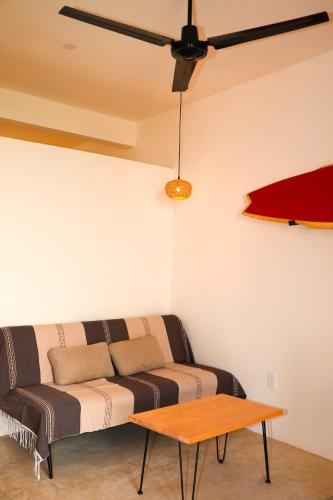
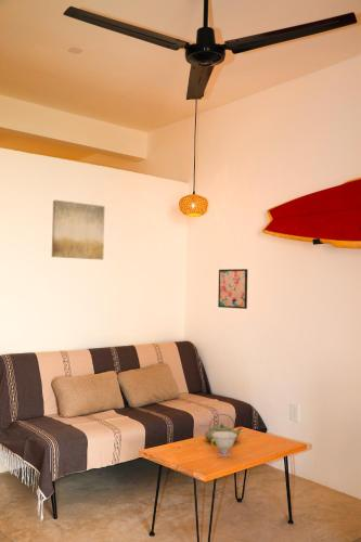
+ wall art (78, 230)
+ teapot (223, 427)
+ wall art (232, 288)
+ teacup (222, 444)
